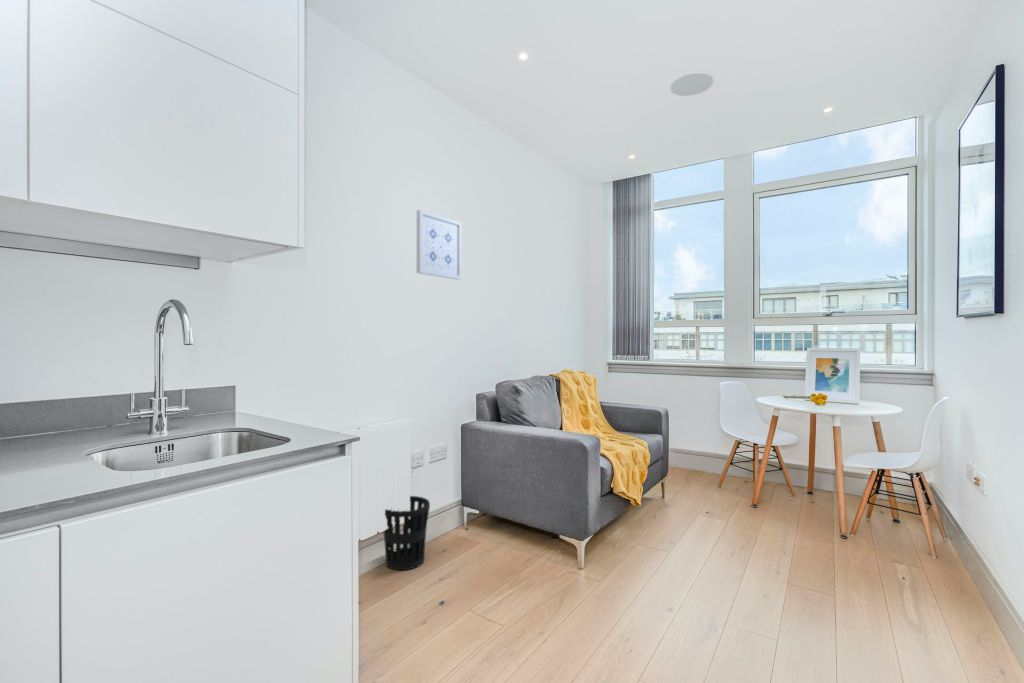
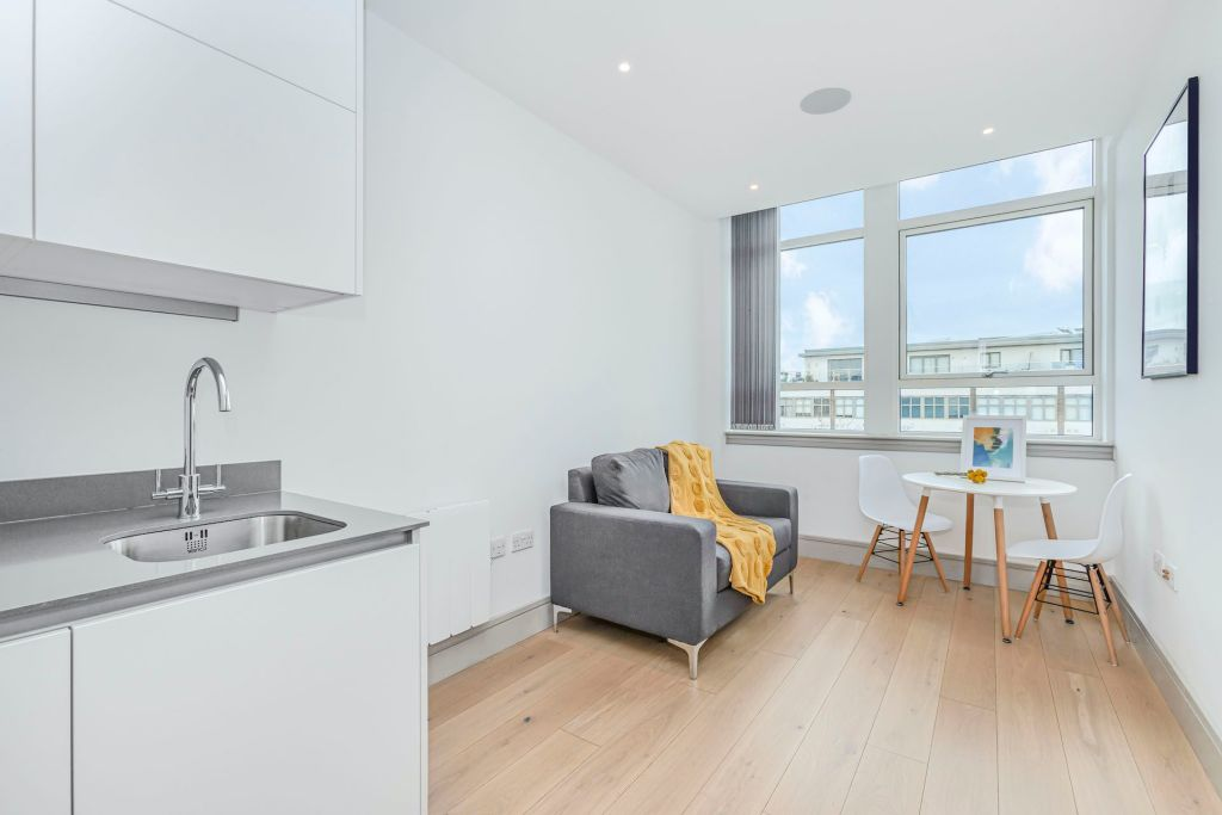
- wastebasket (405, 532)
- wall art (440, 246)
